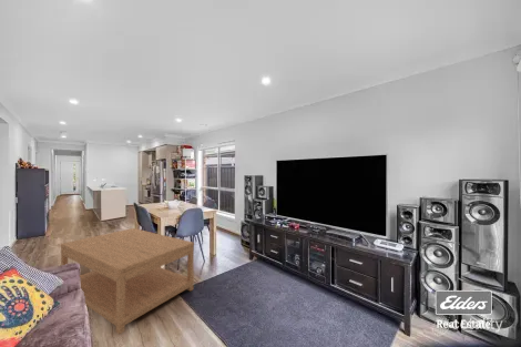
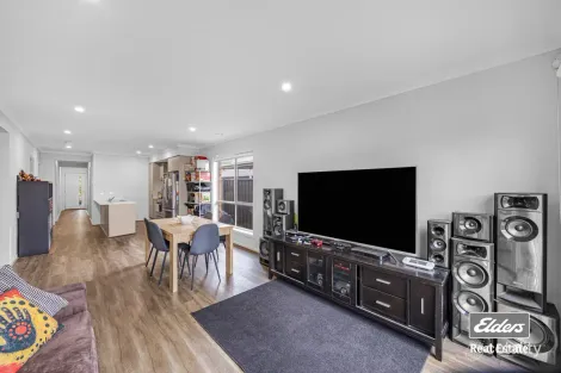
- coffee table (127, 266)
